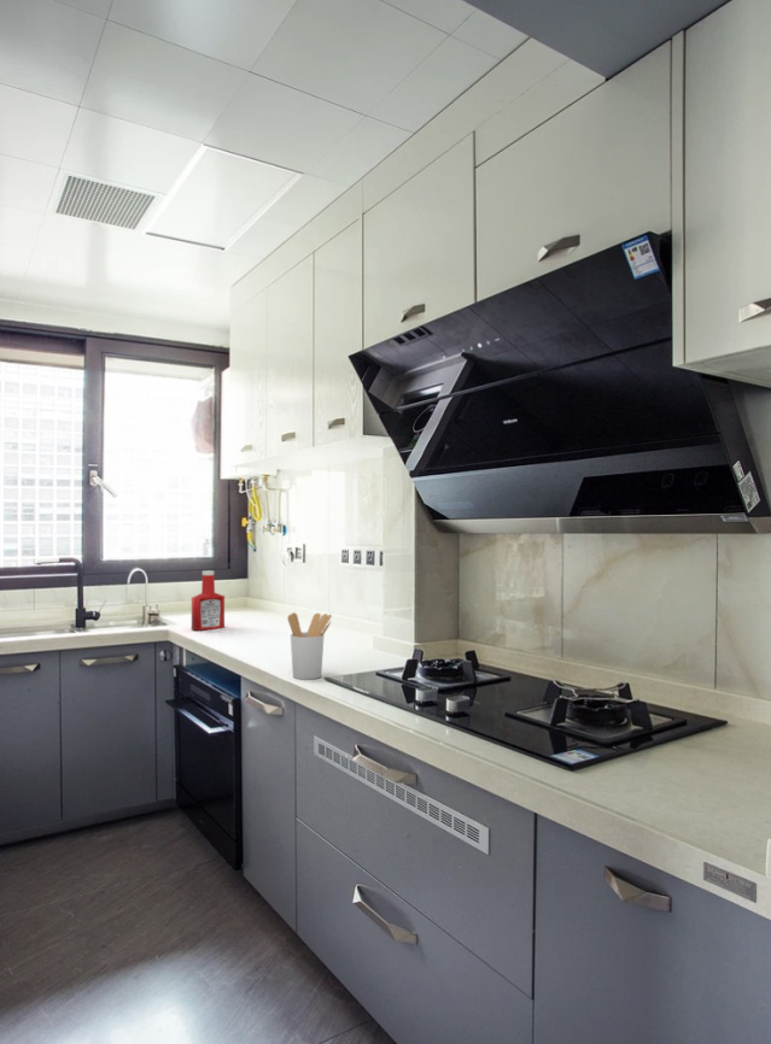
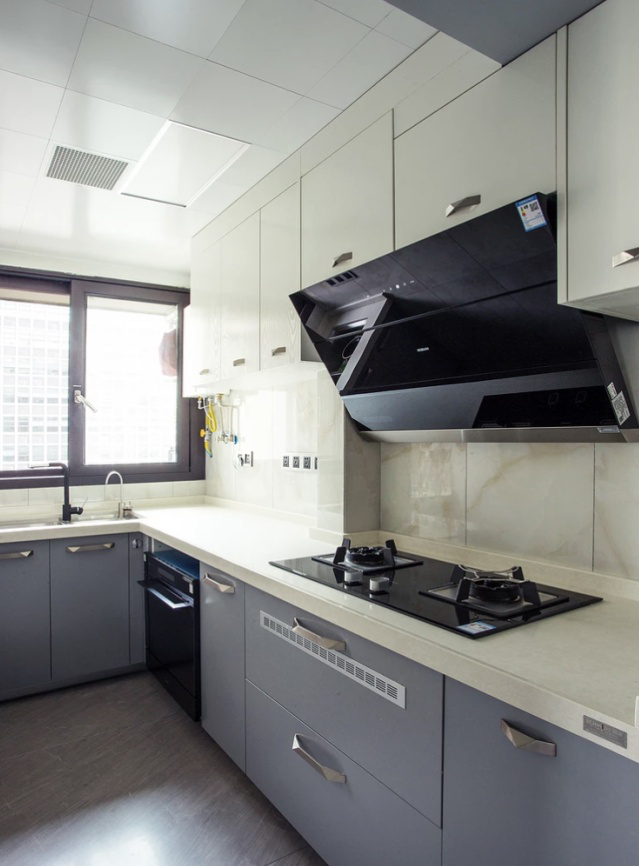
- utensil holder (311, 644)
- soap bottle (208, 599)
